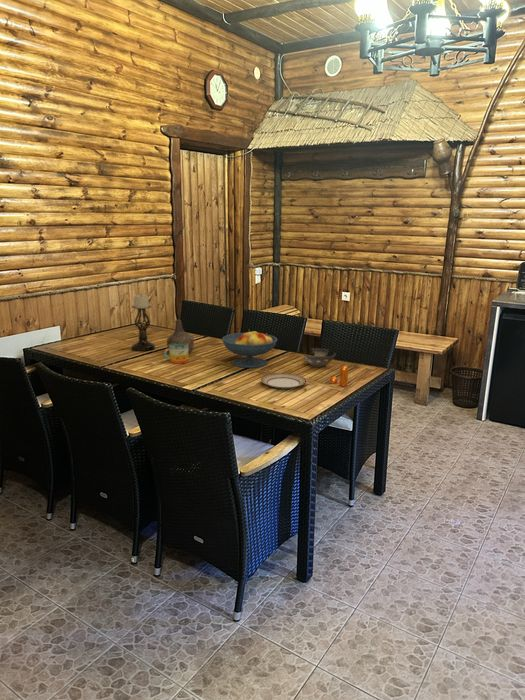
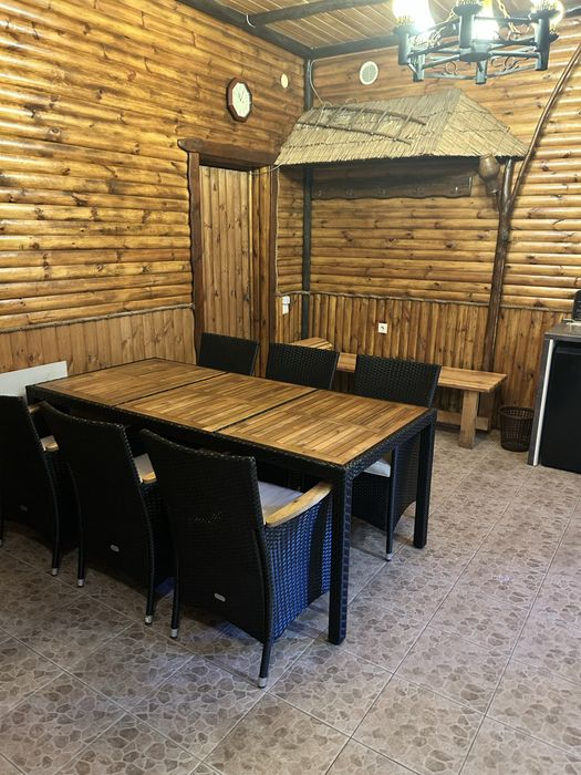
- mug (176, 353)
- fruit bowl (249, 346)
- bottle (180, 335)
- plate (283, 381)
- decorative bowl (318, 358)
- candle holder (142, 322)
- pepper shaker (340, 374)
